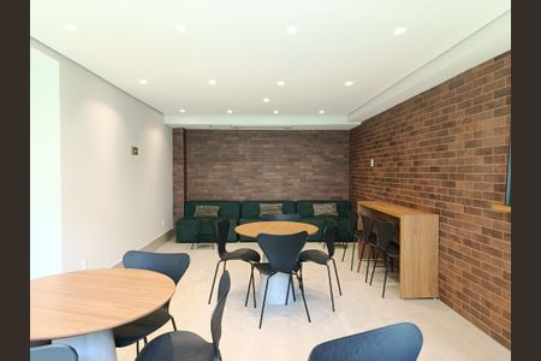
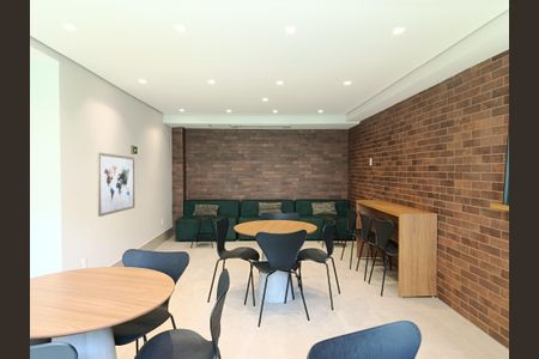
+ wall art (117, 183)
